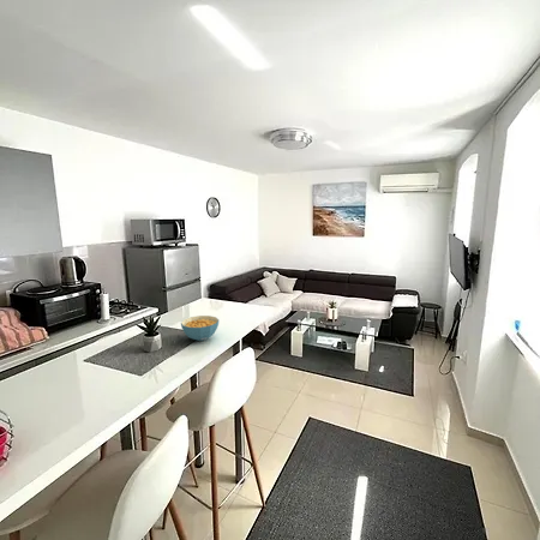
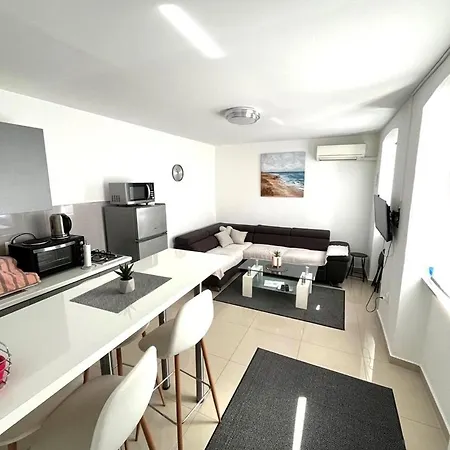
- cereal bowl (200, 329)
